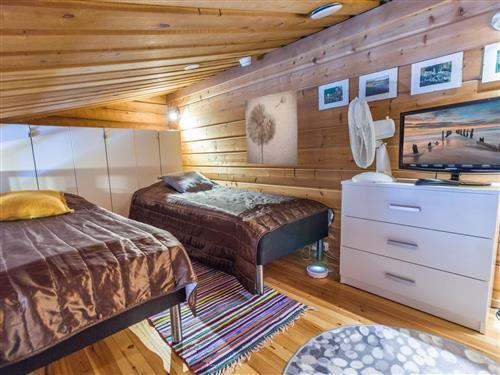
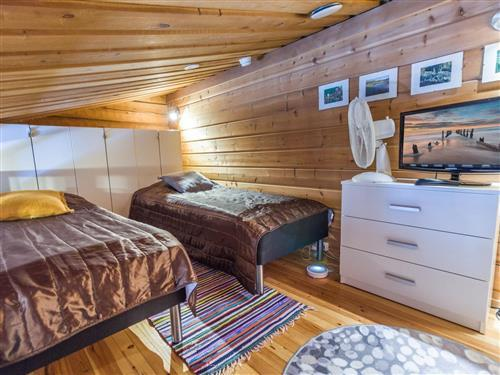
- wall art (269, 130)
